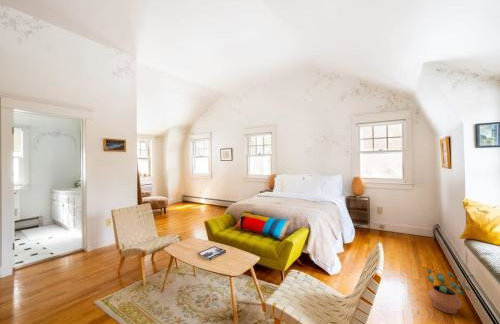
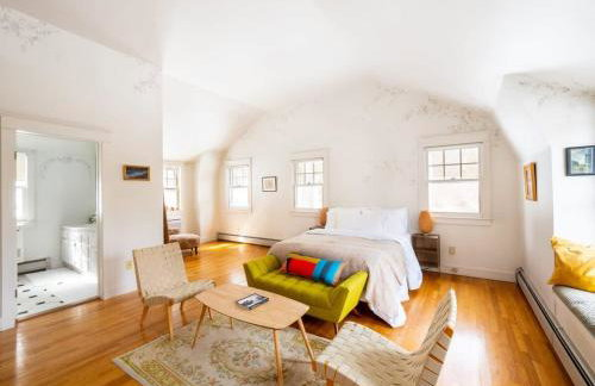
- potted plant (448, 290)
